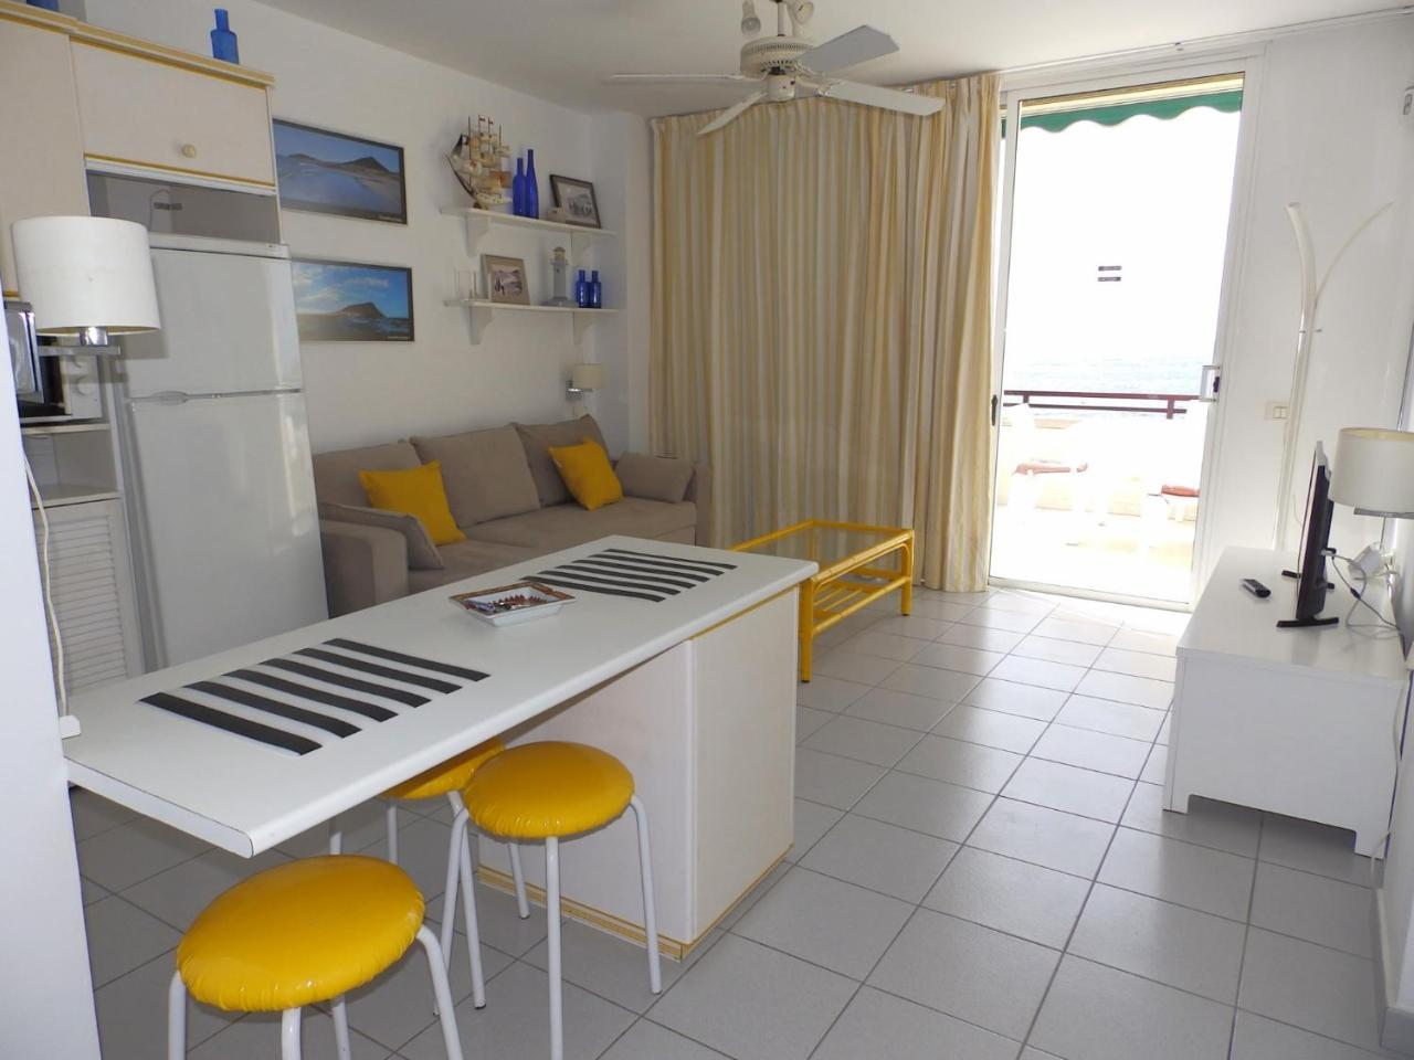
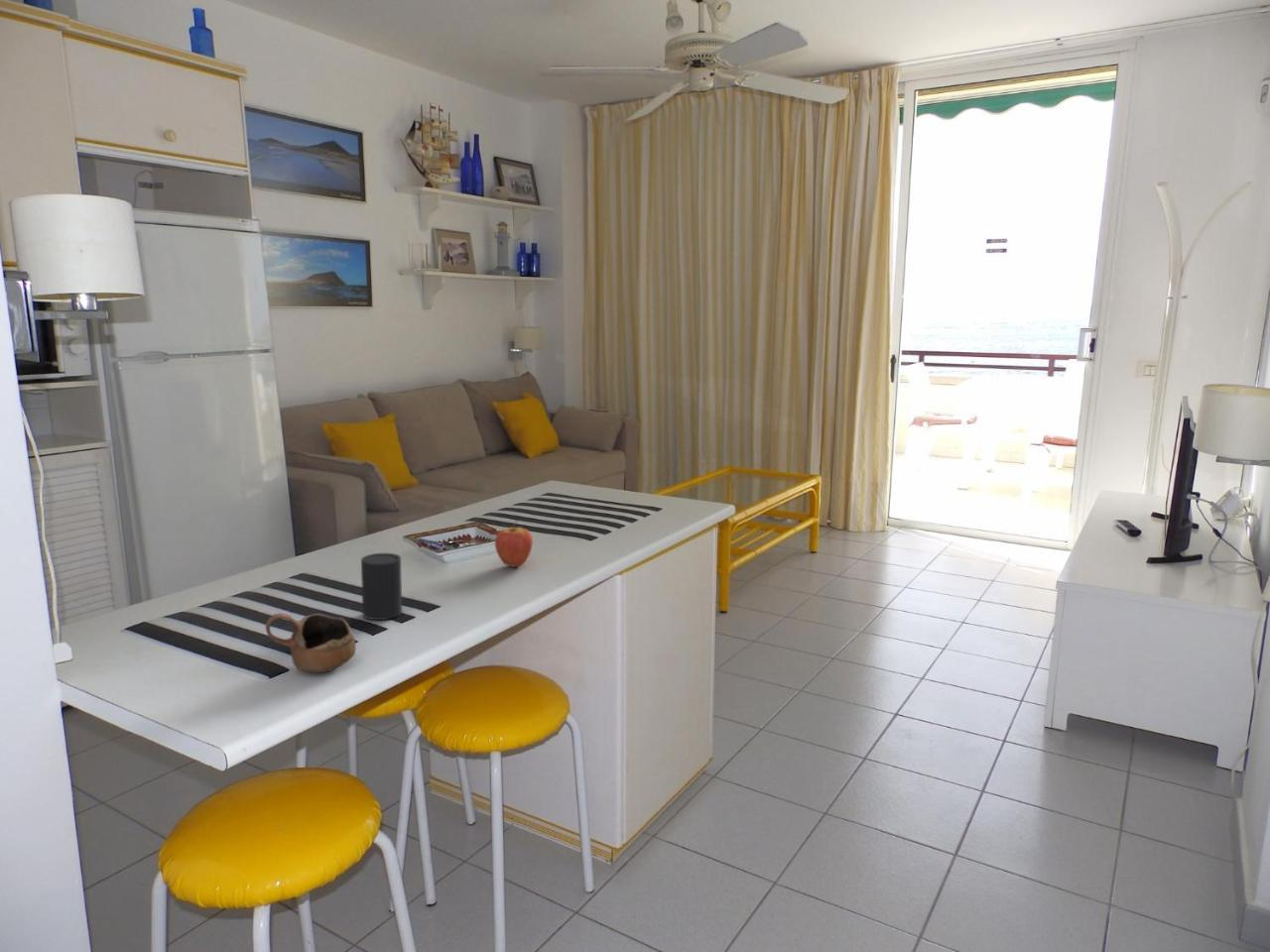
+ cup (314, 636)
+ cup (381, 585)
+ fruit (513, 542)
